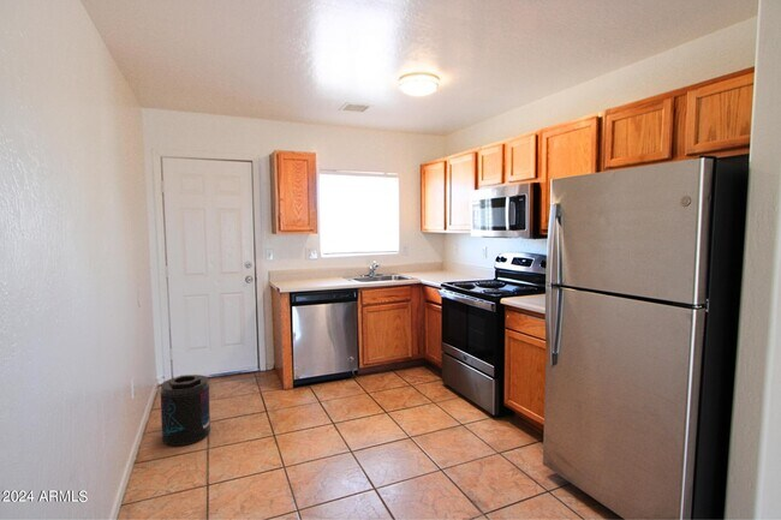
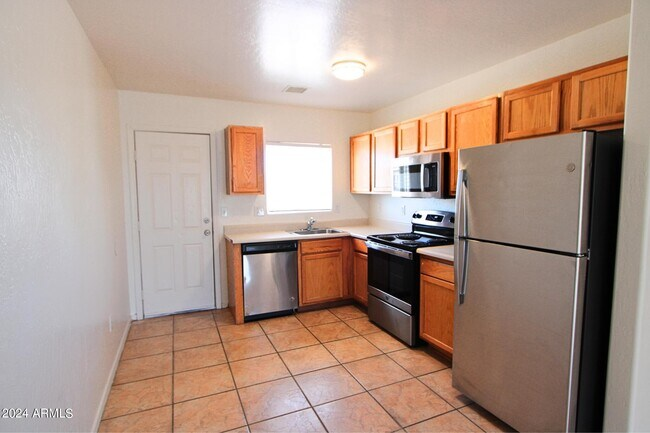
- supplement container (185, 407)
